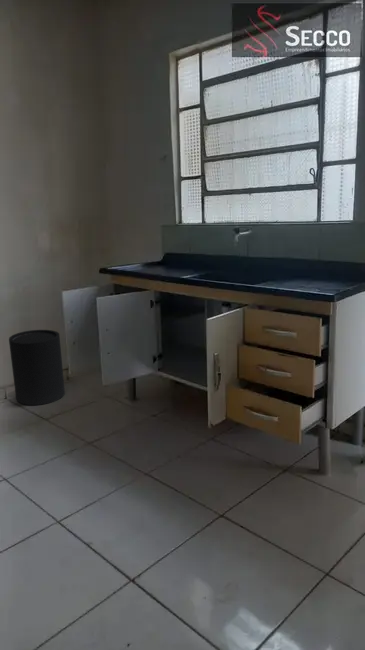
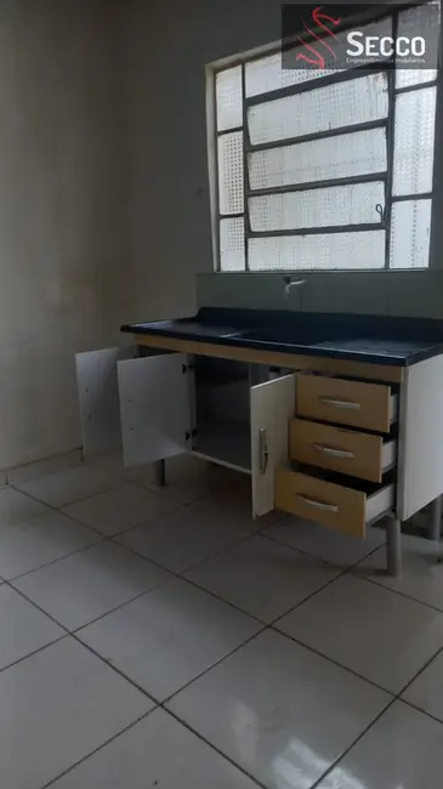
- trash can (37, 366)
